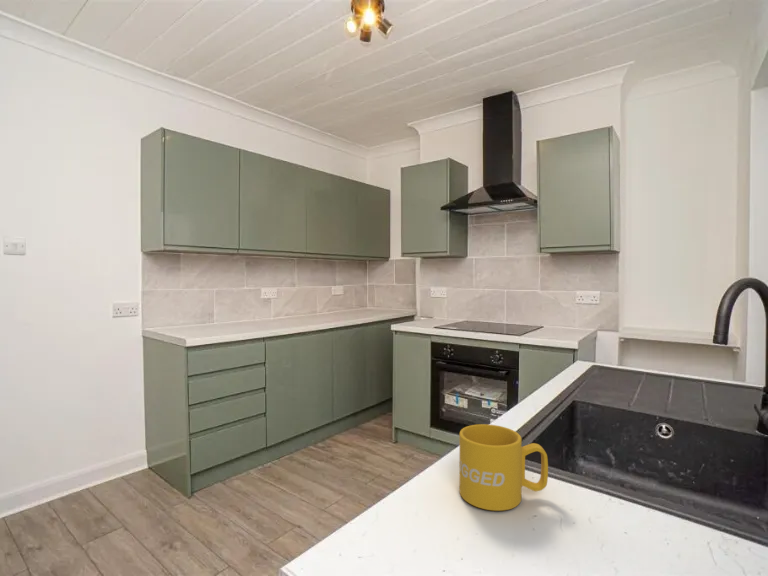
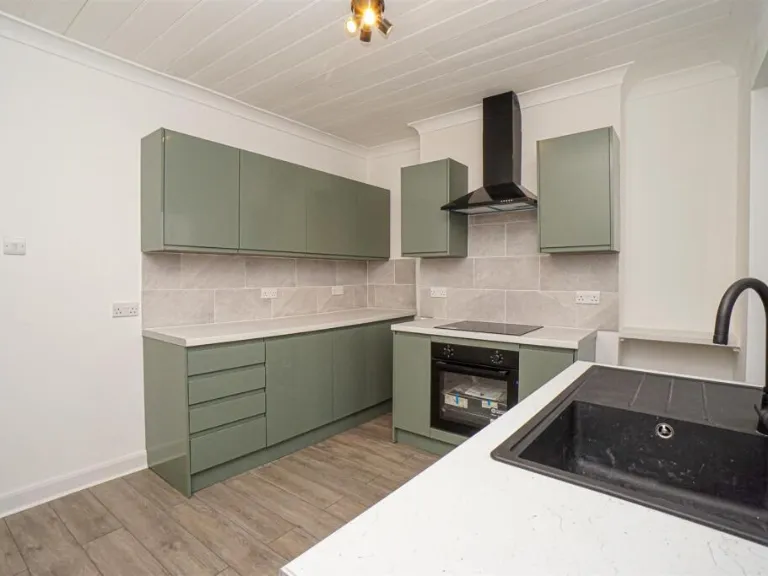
- mug (502, 464)
